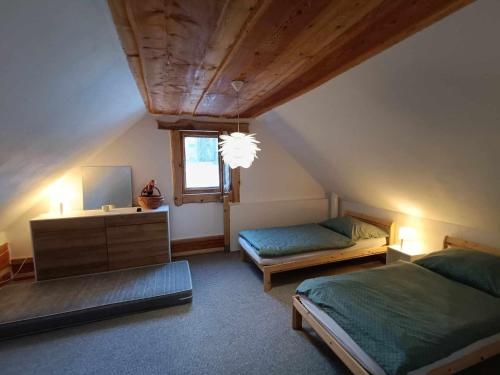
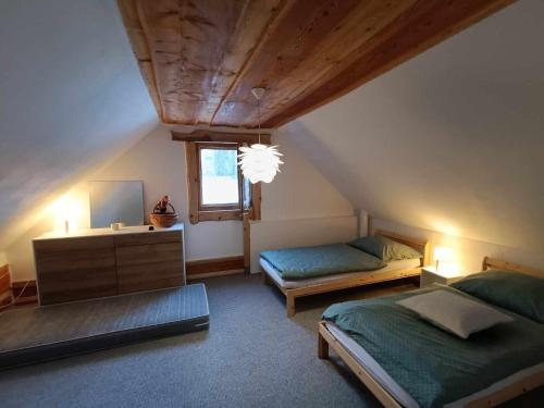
+ pillow (449, 310)
